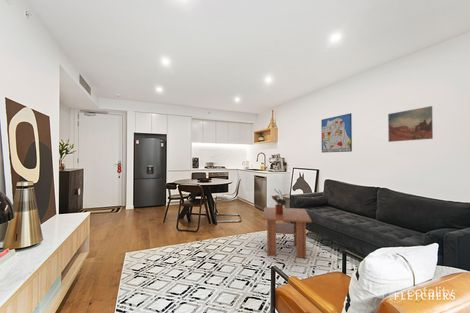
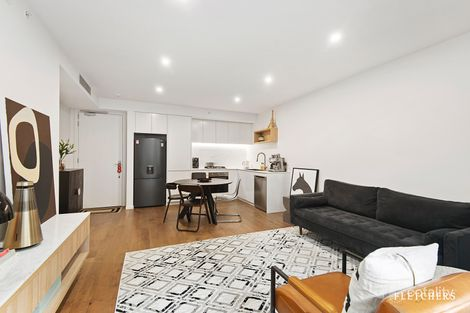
- wall art (335, 134)
- potted plant (281, 200)
- wall art (408, 125)
- coffee table (285, 231)
